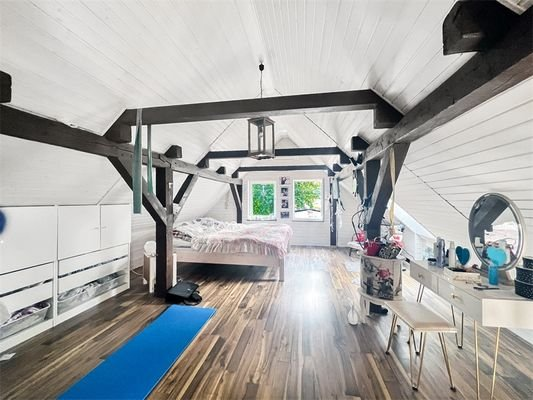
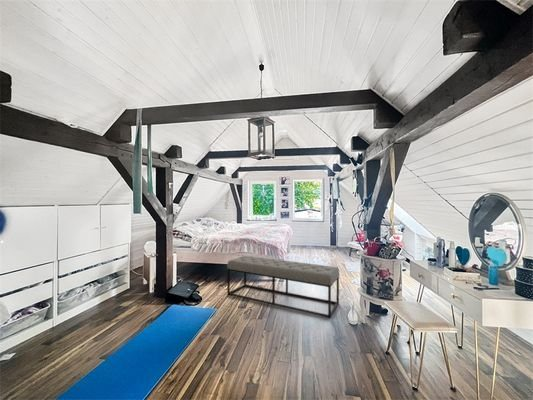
+ bench (280, 278)
